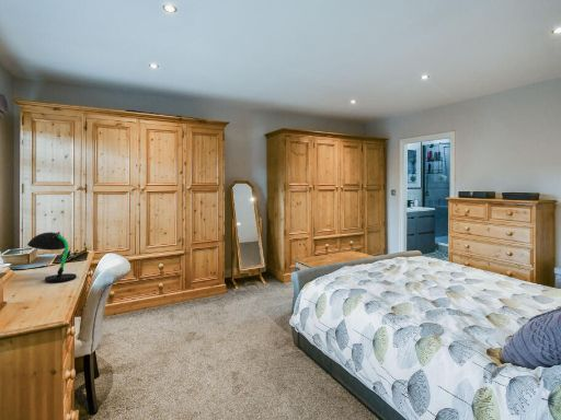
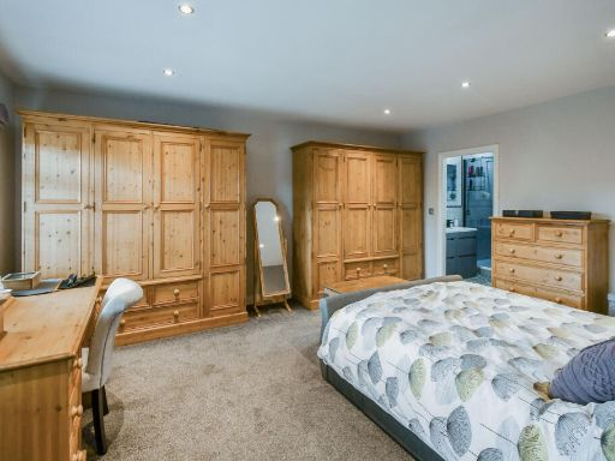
- desk lamp (51, 249)
